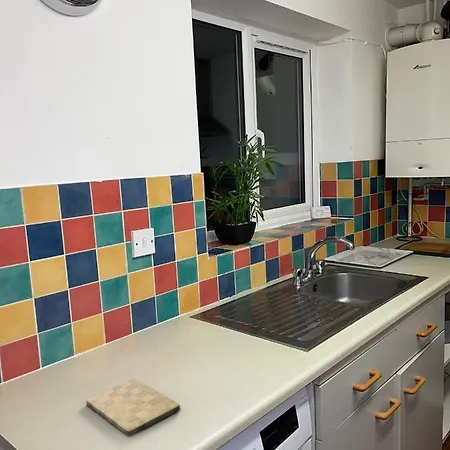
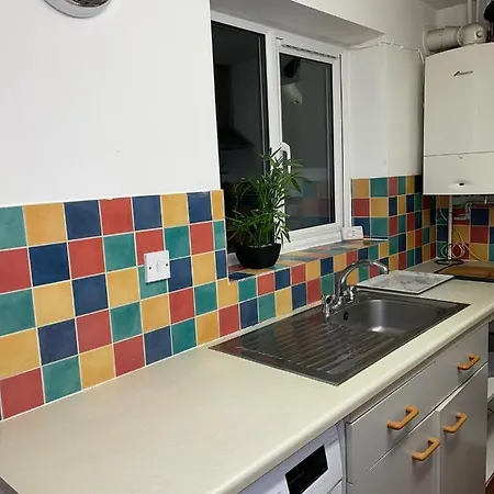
- cutting board (132, 404)
